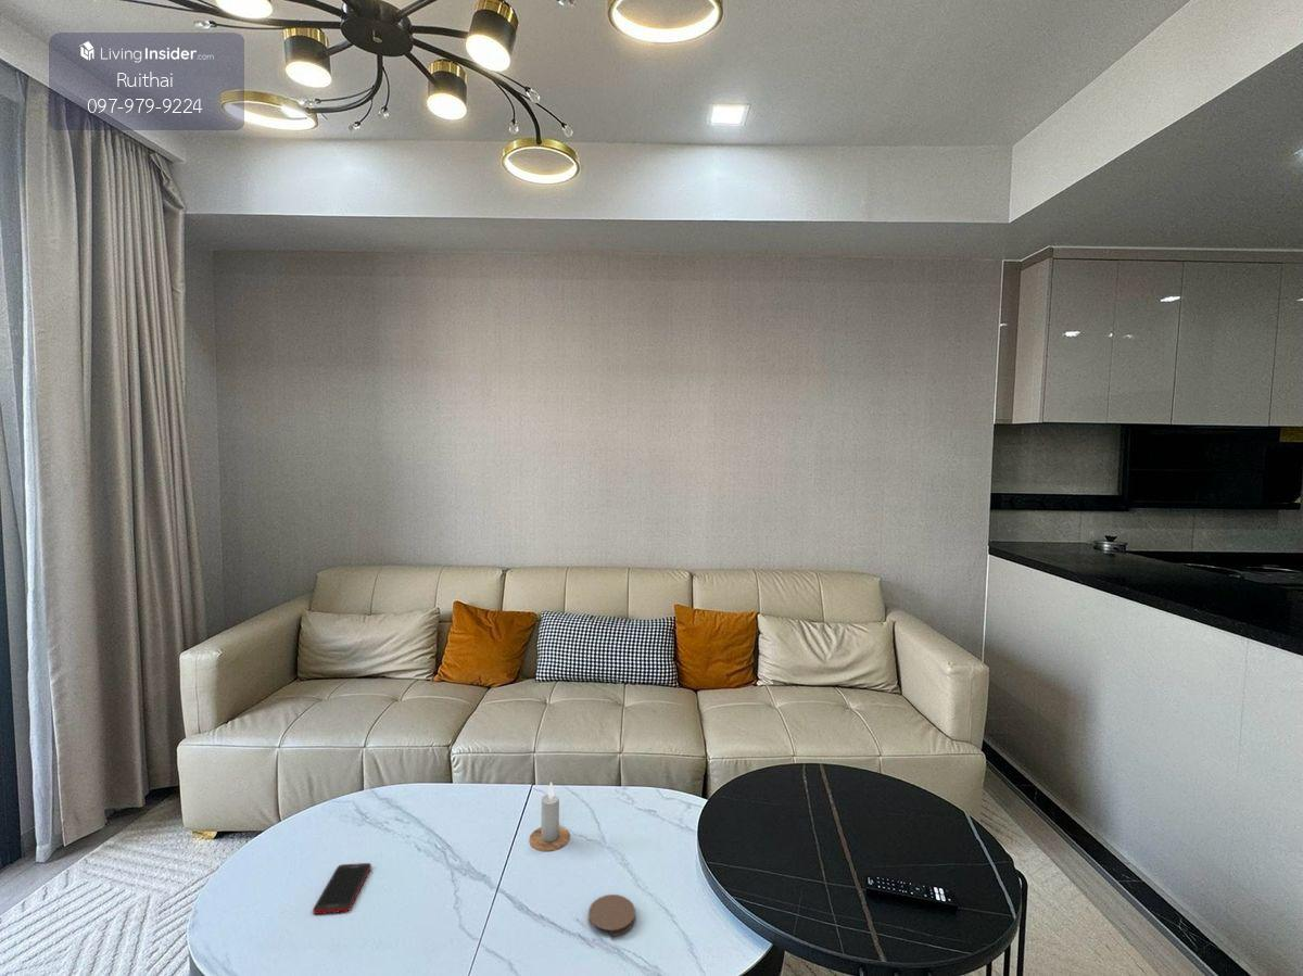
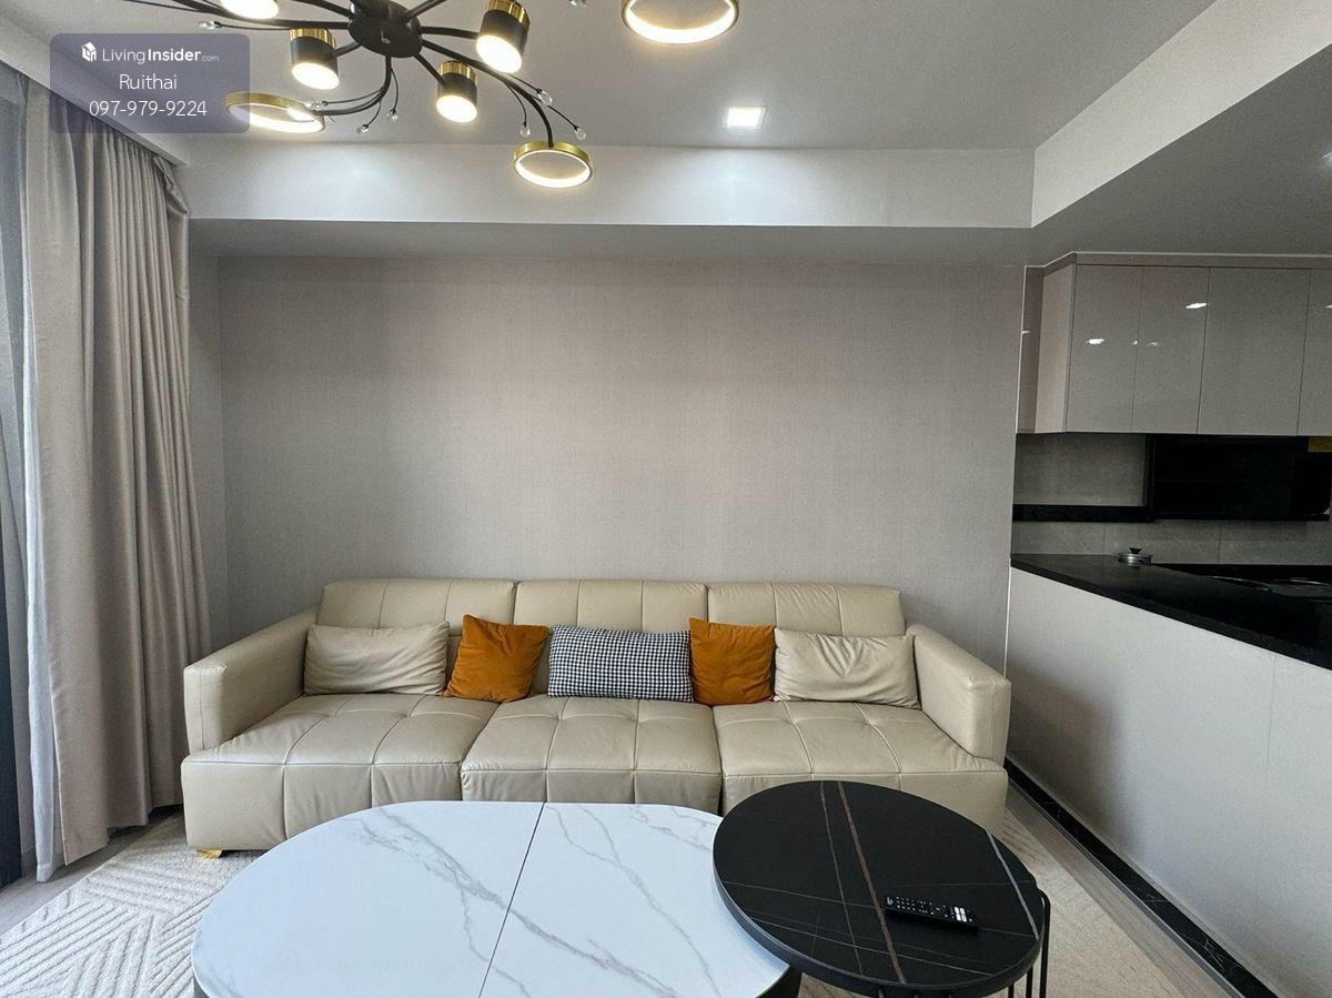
- coaster (611, 914)
- cell phone (343, 887)
- candle (549, 810)
